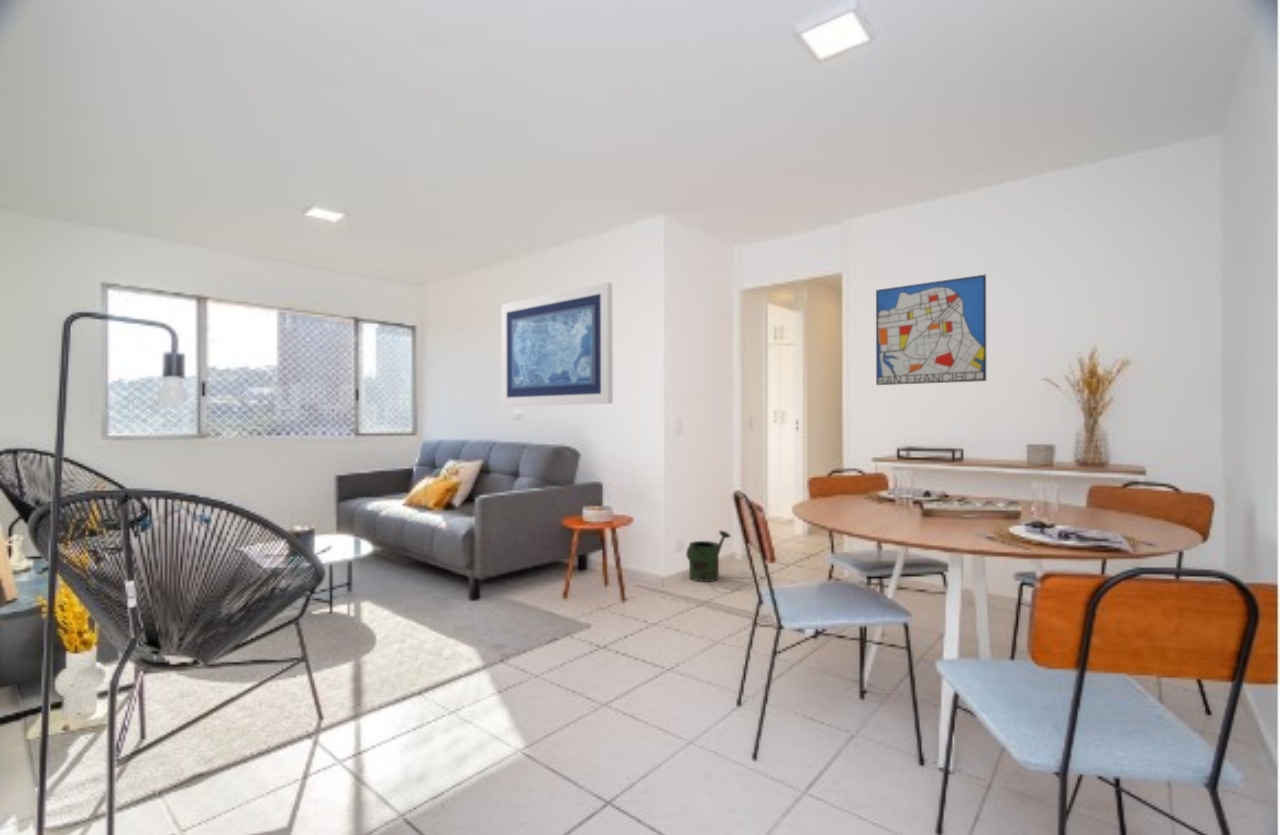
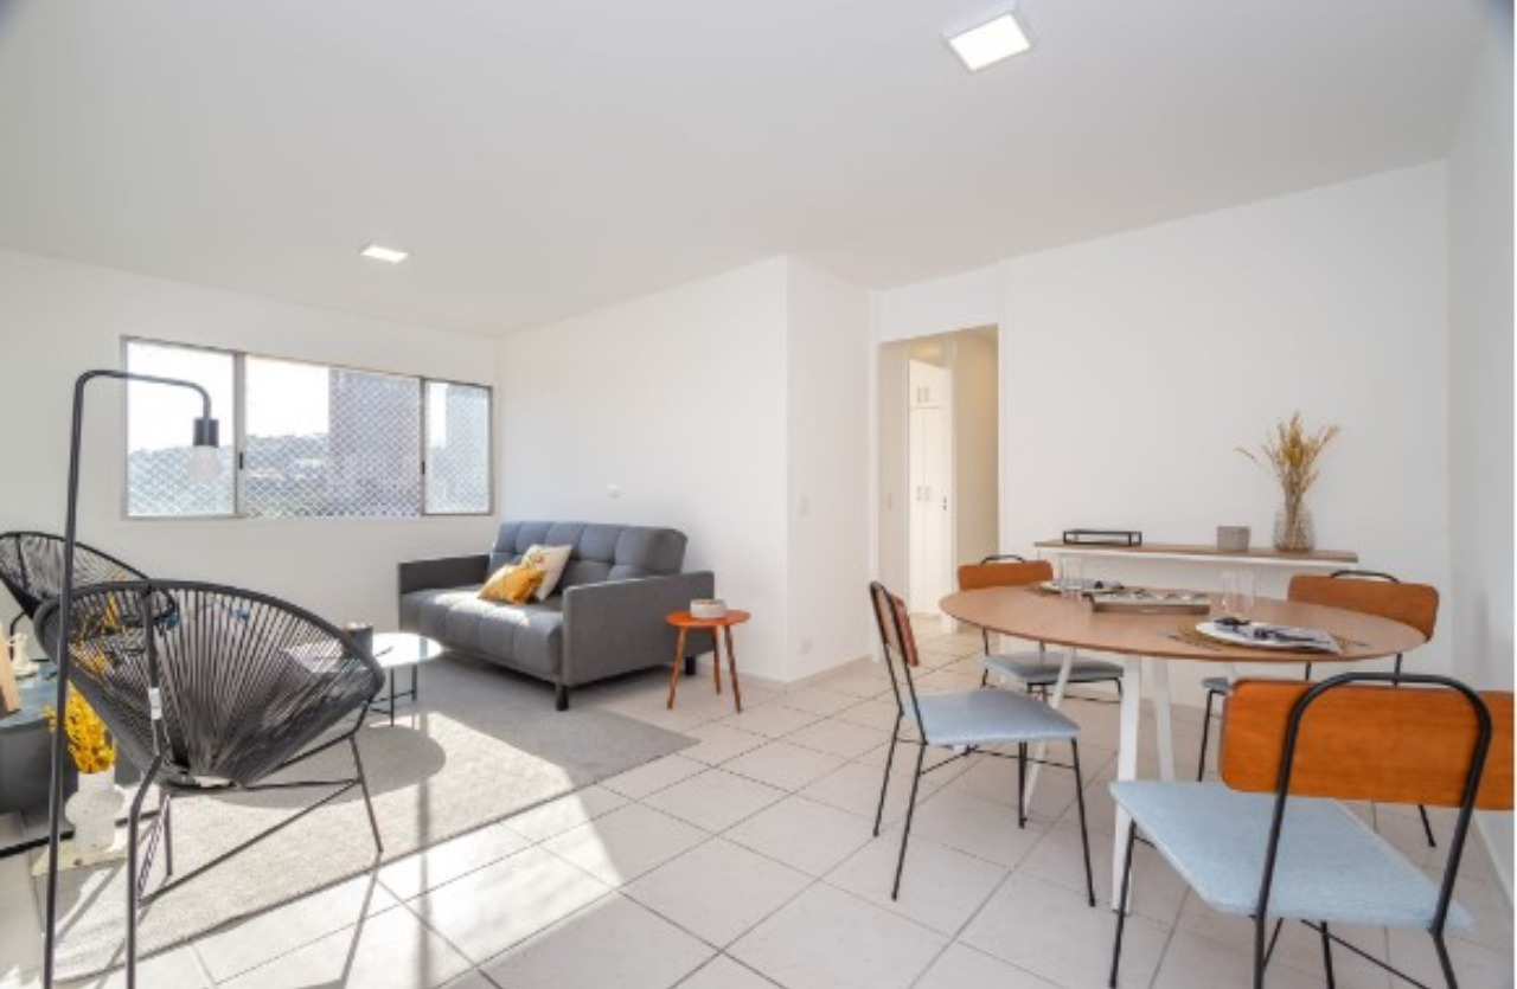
- watering can (708, 555)
- wall art (928, 333)
- wall art (552, 350)
